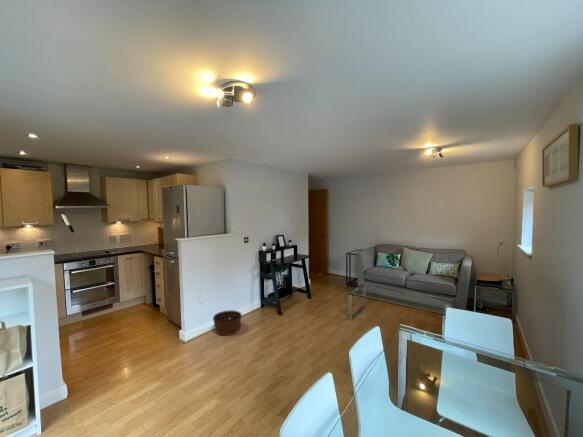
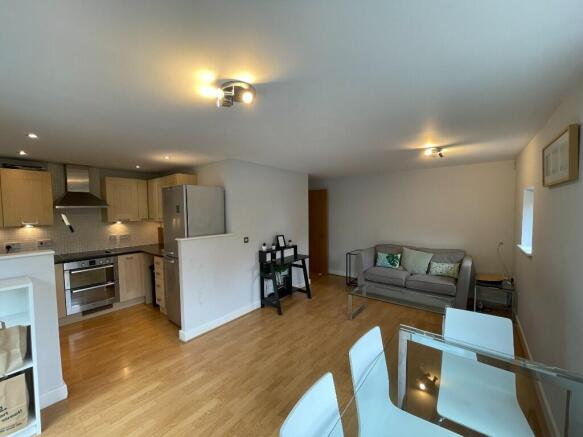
- basket (227, 323)
